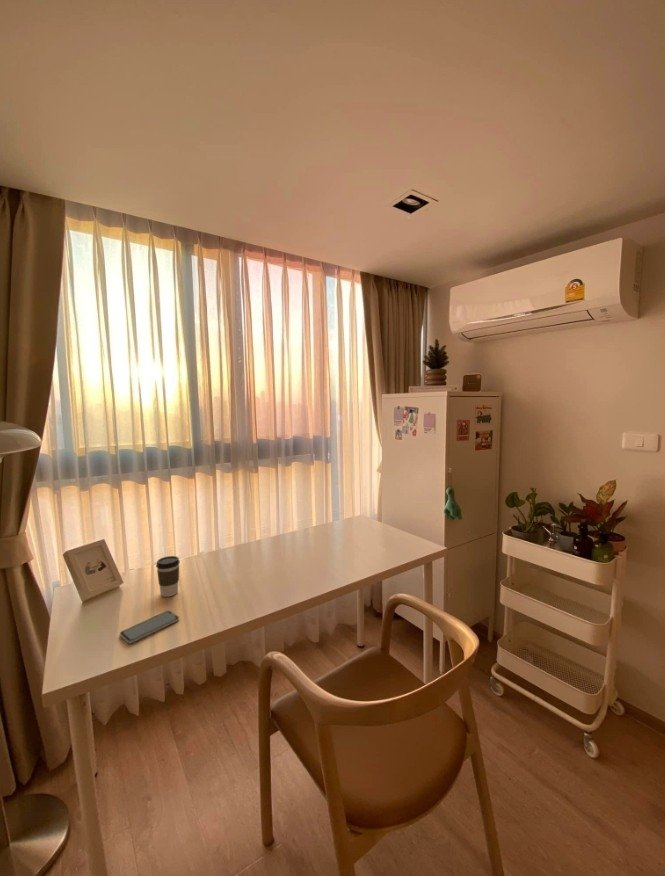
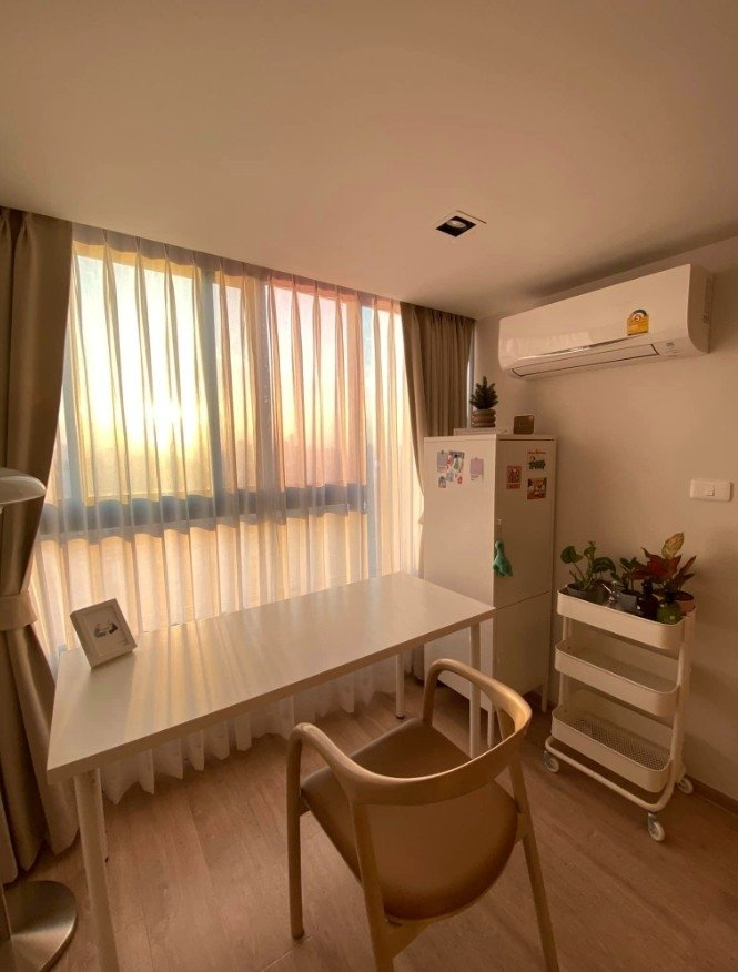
- coffee cup (168, 576)
- smartphone (150, 625)
